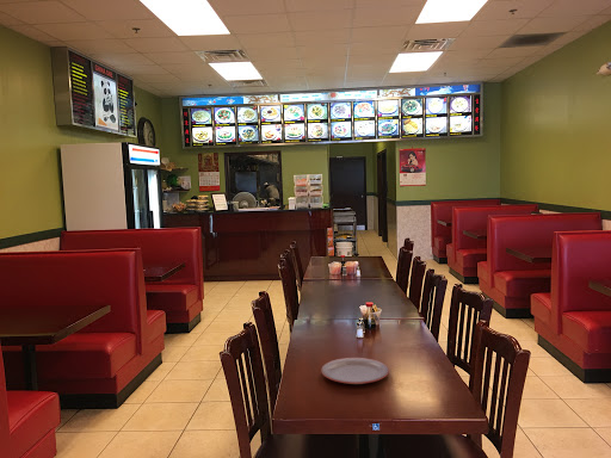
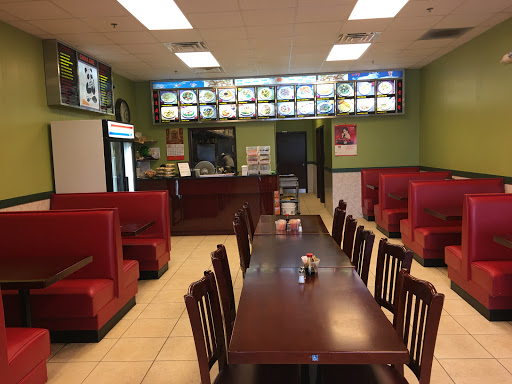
- plate (354, 371)
